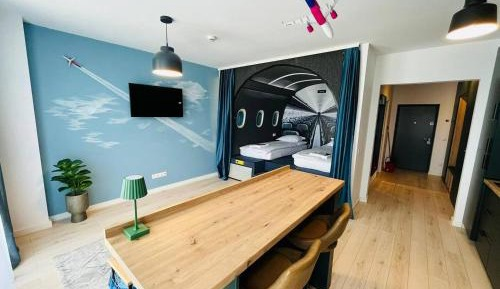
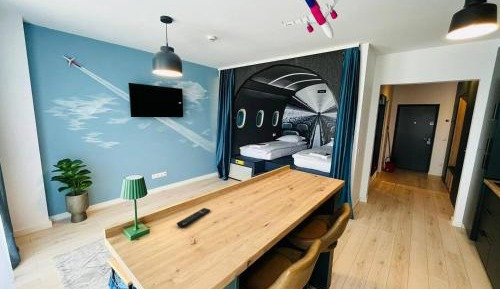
+ remote control (194, 217)
